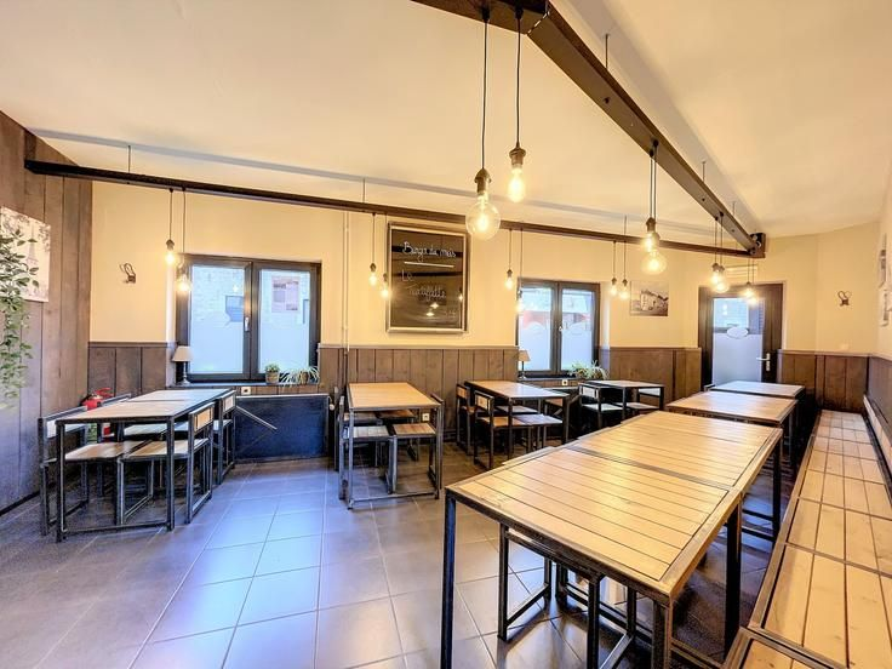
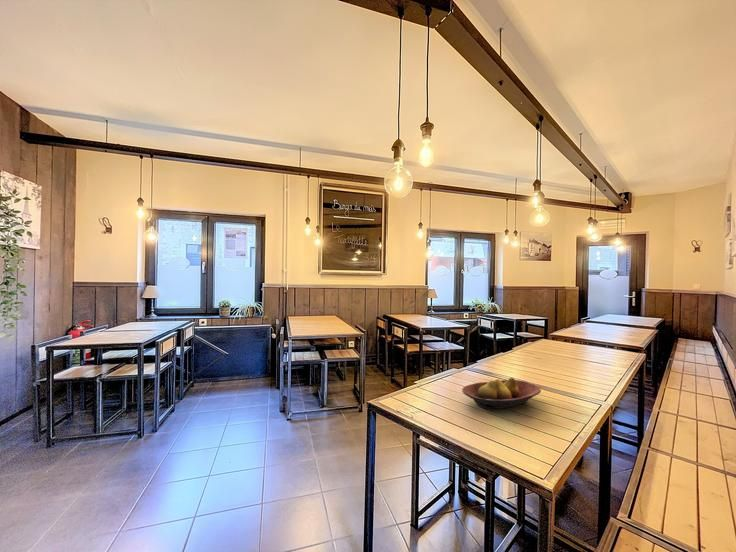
+ fruit bowl (501, 390)
